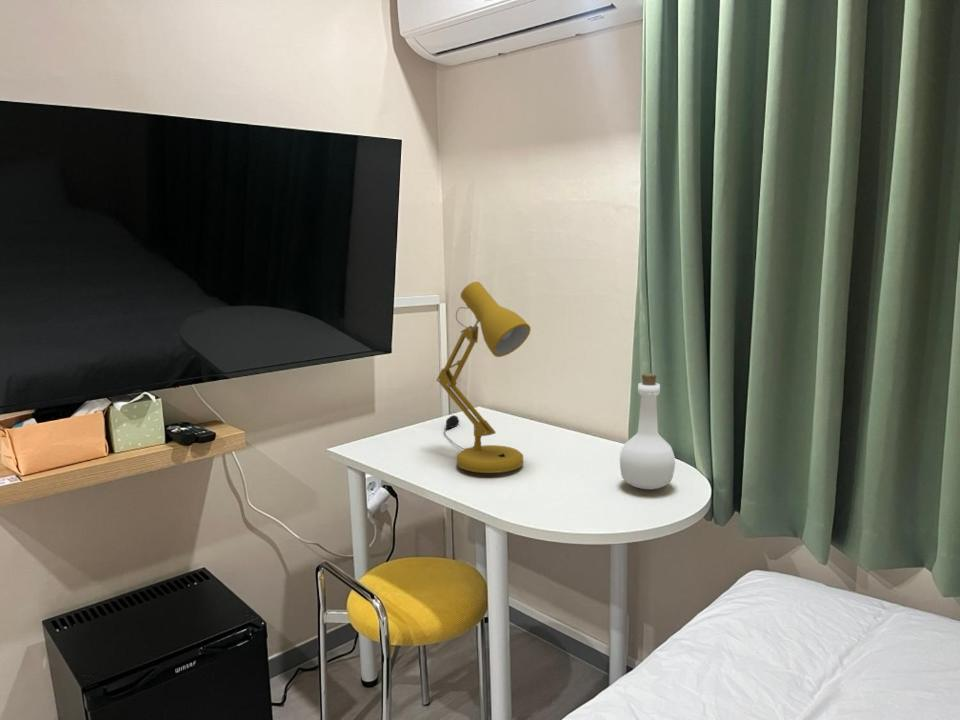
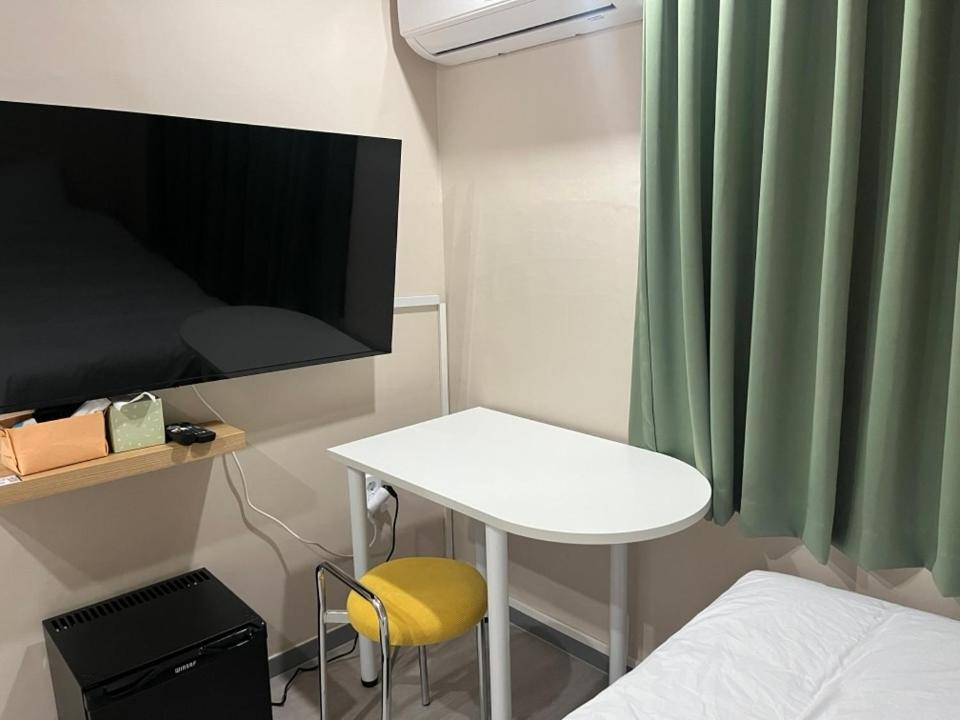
- bottle (647, 431)
- desk lamp (465, 361)
